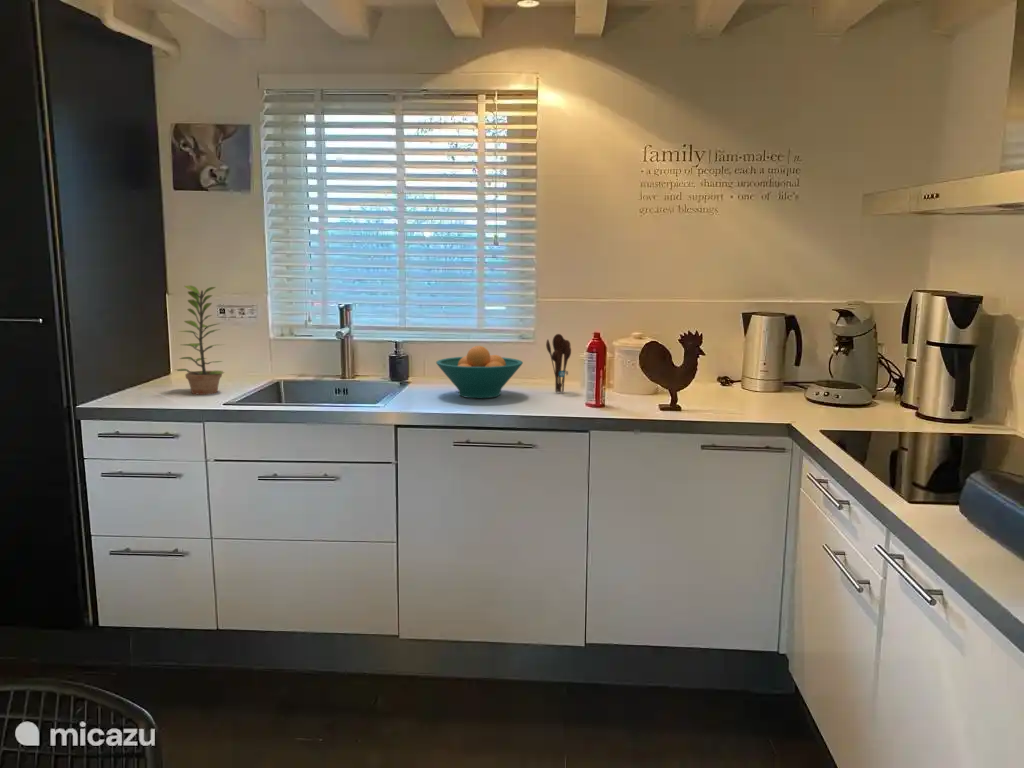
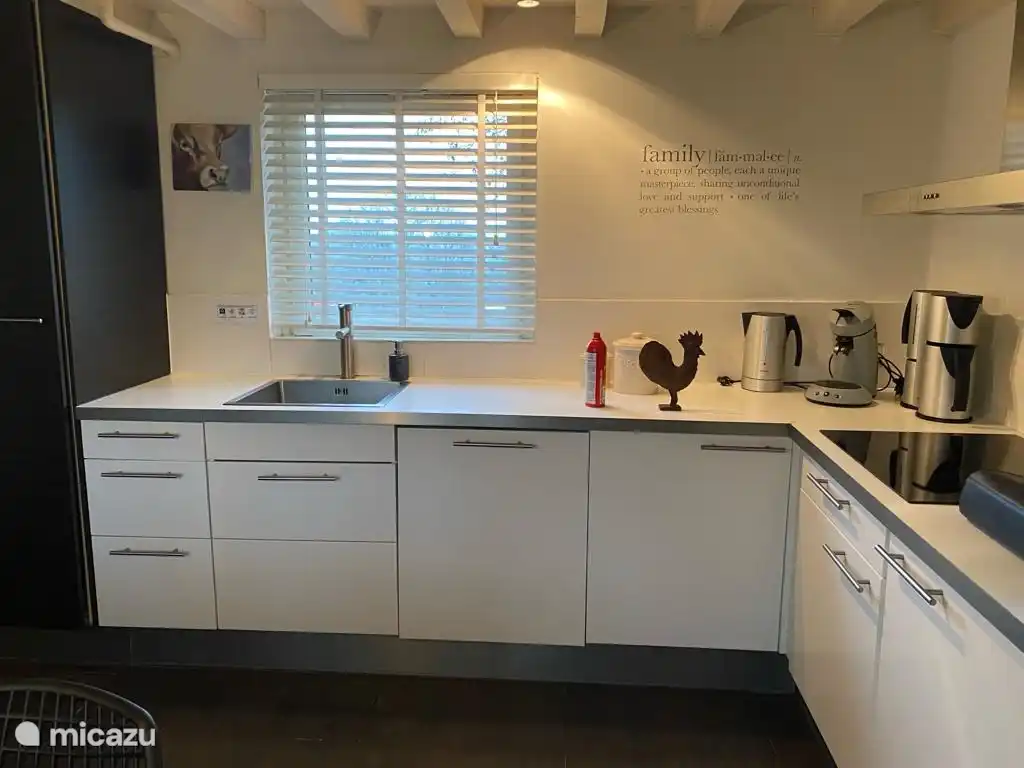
- fruit bowl (479, 370)
- plant (198, 339)
- utensil holder (559, 362)
